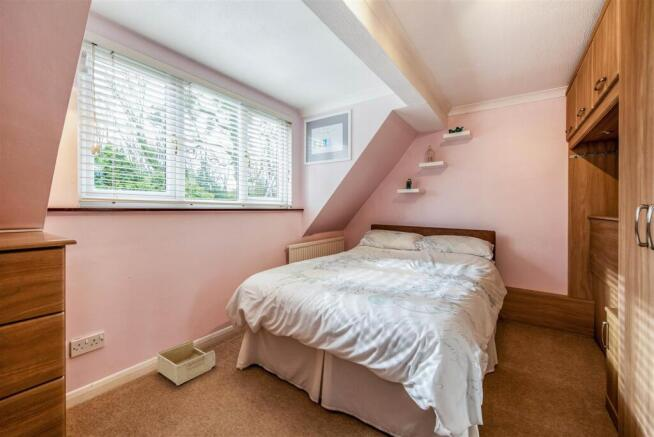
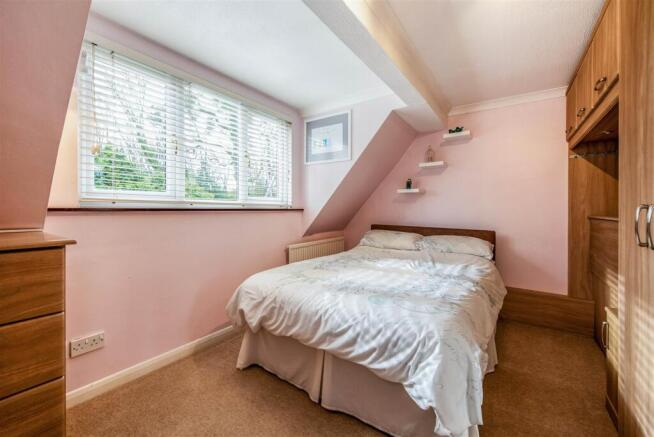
- storage bin (186, 360)
